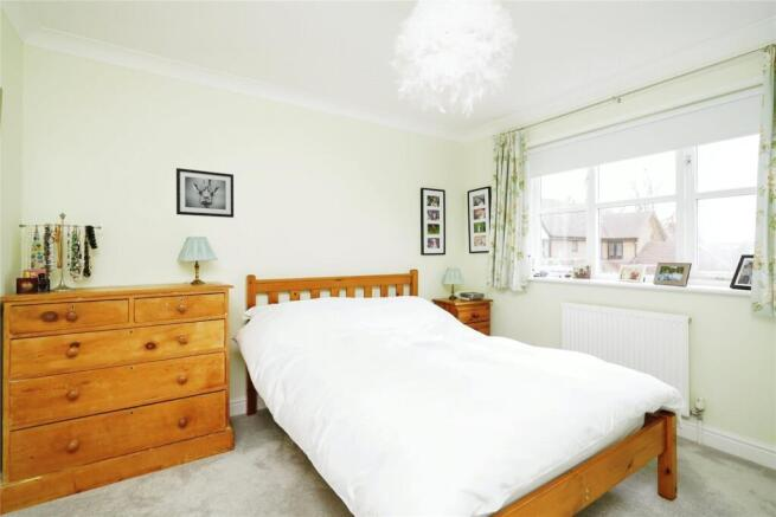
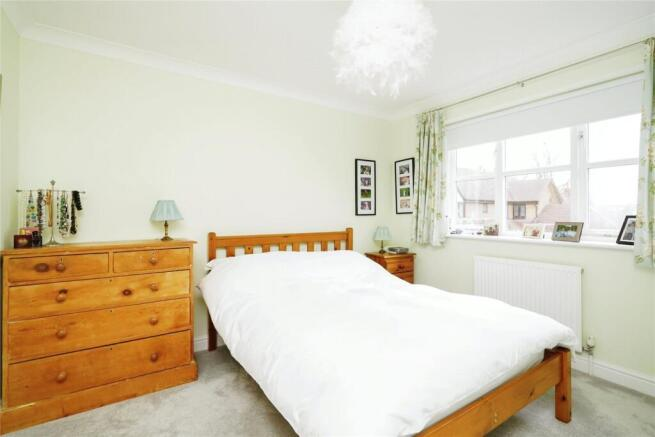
- wall art (205, 193)
